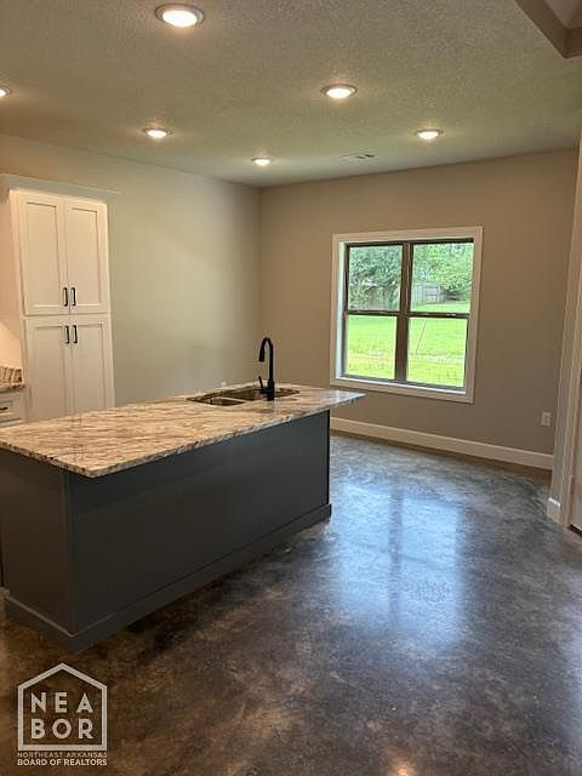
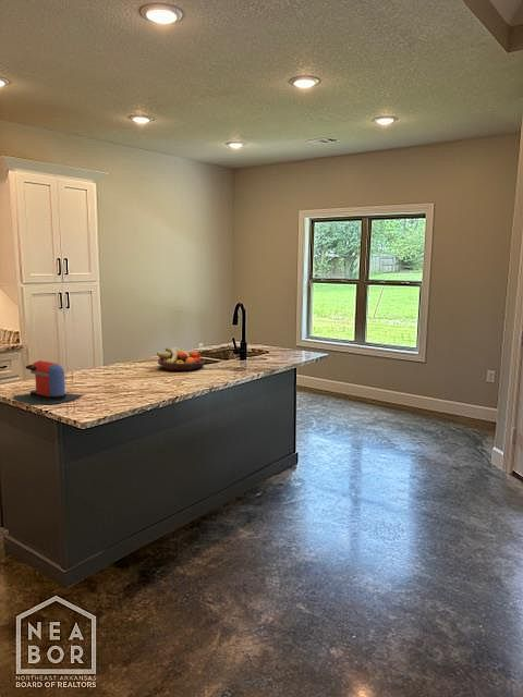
+ coffee maker (47, 379)
+ fruit bowl (181, 357)
